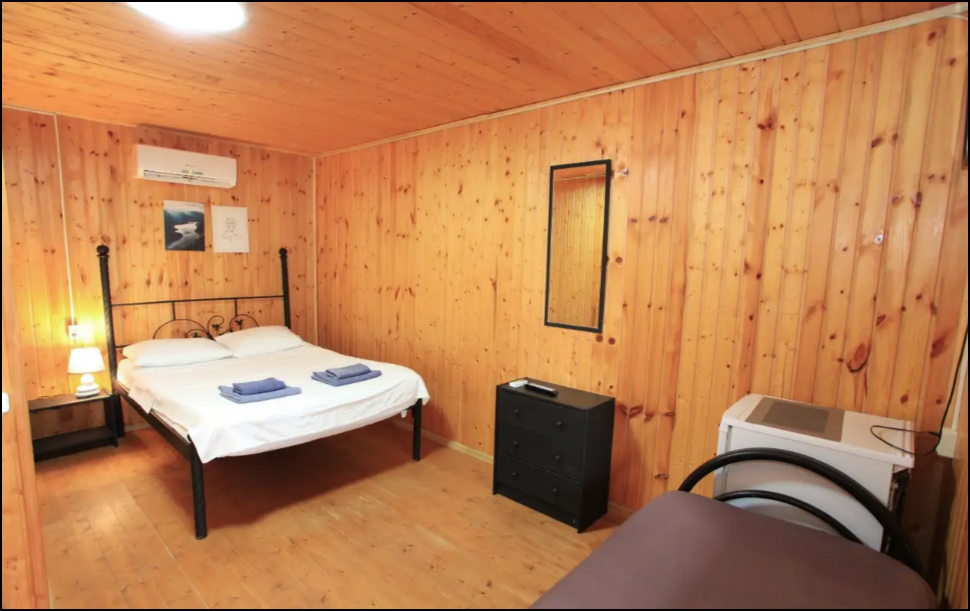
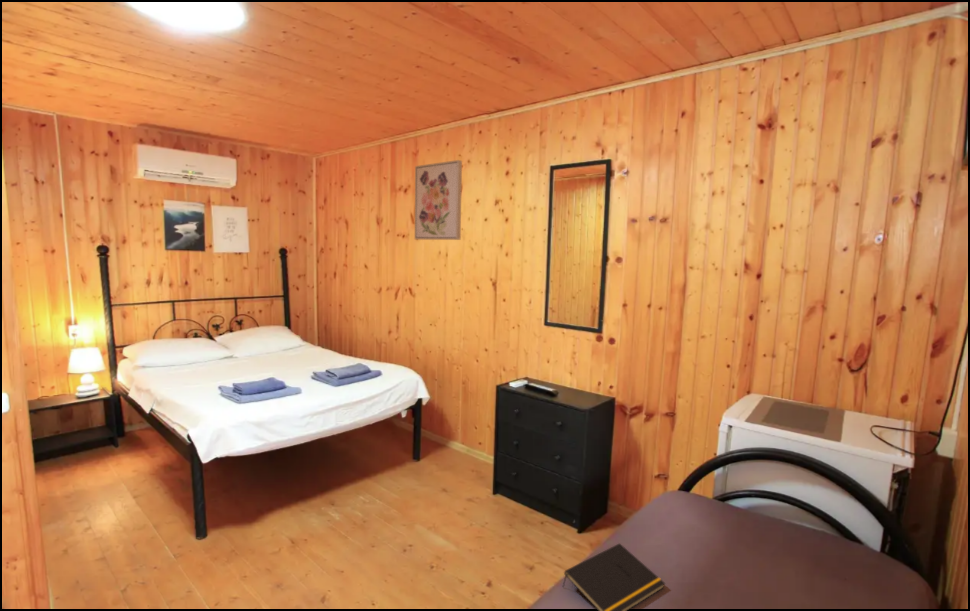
+ notepad (614, 578)
+ wall art (437, 201)
